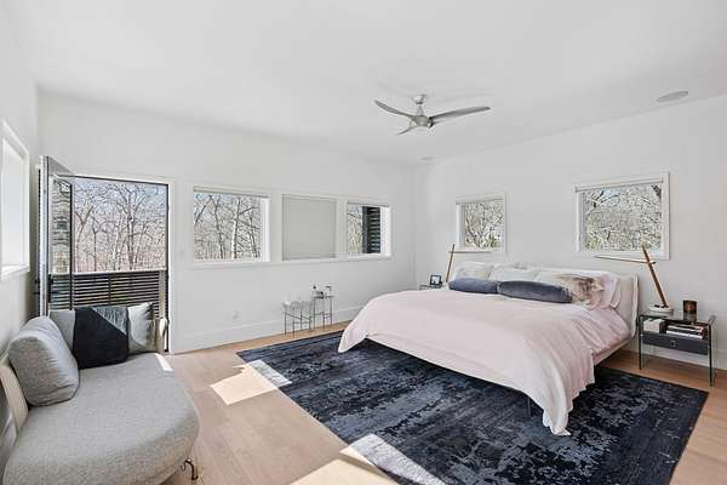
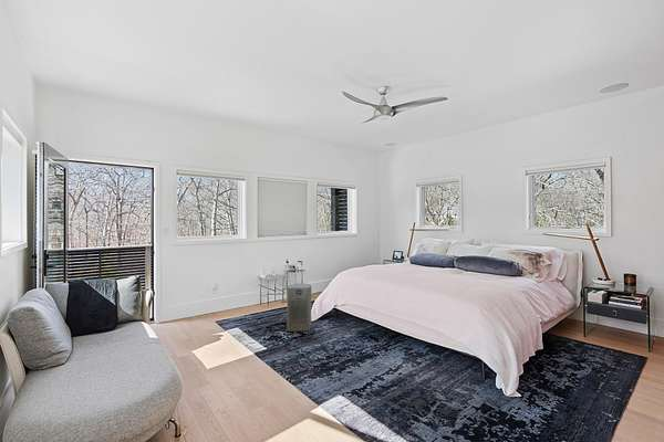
+ fan (299, 305)
